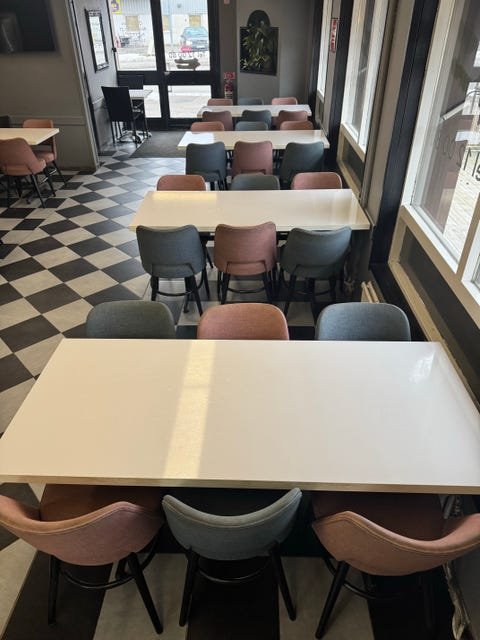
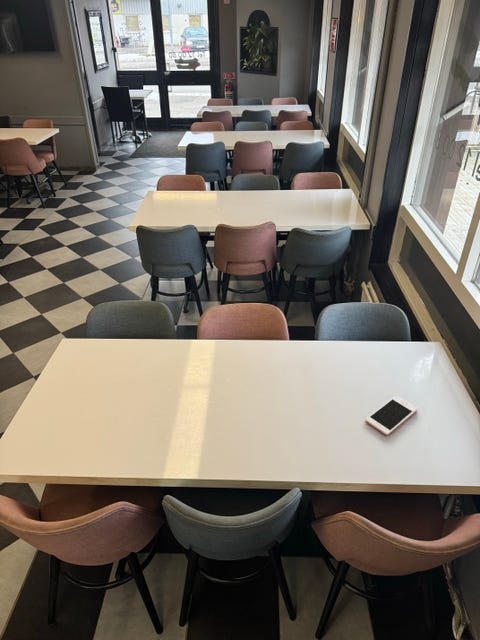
+ cell phone (391, 414)
